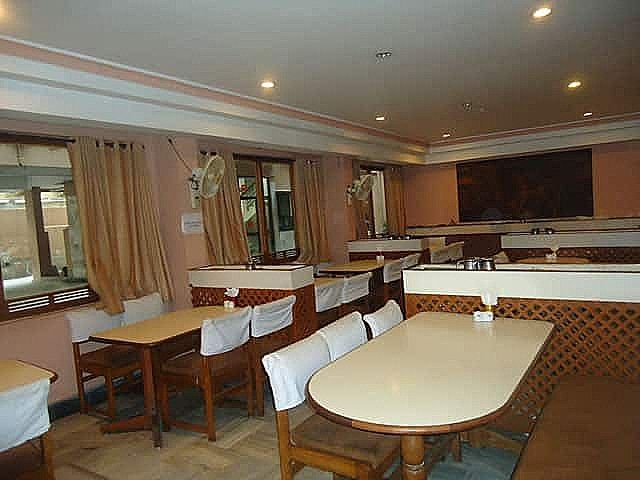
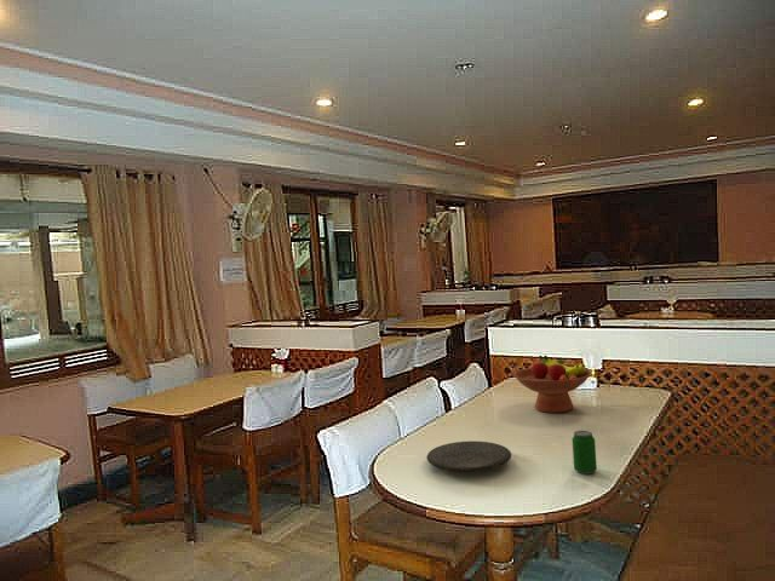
+ fruit bowl (552, 384)
+ plate (469, 458)
+ beverage can (584, 451)
